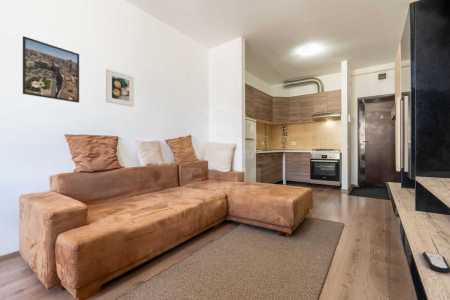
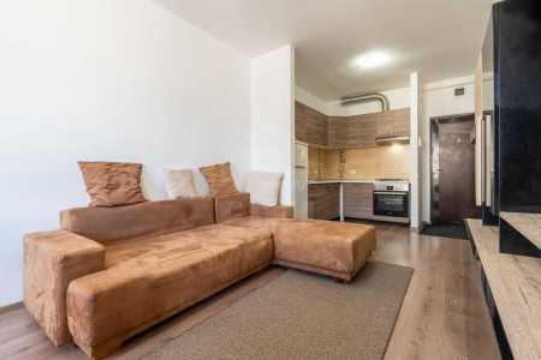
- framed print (120, 88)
- remote control (436, 261)
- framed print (53, 72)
